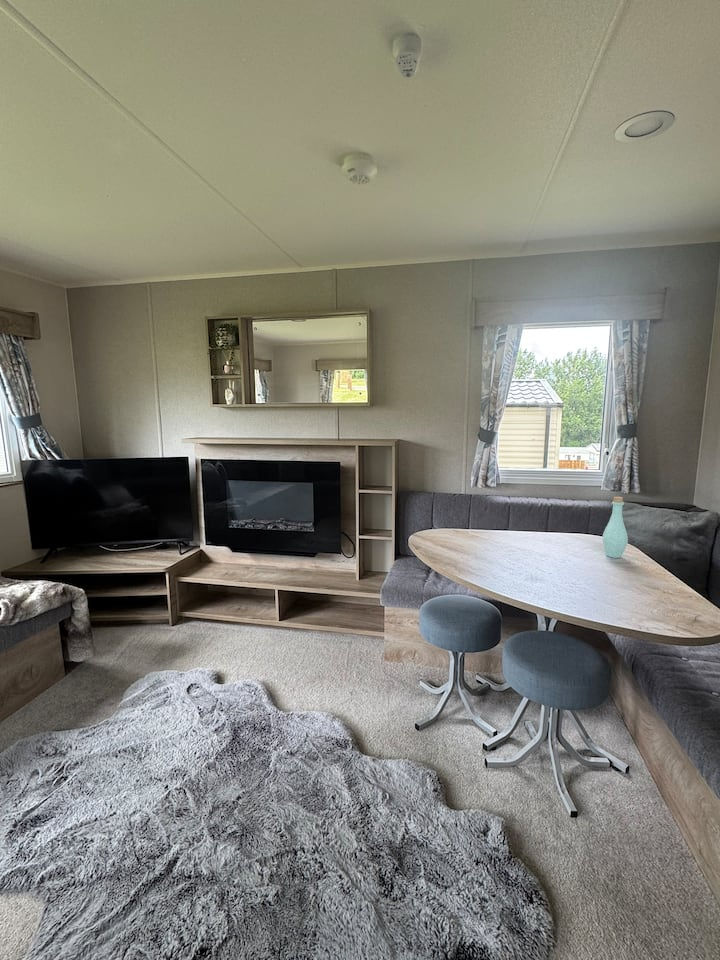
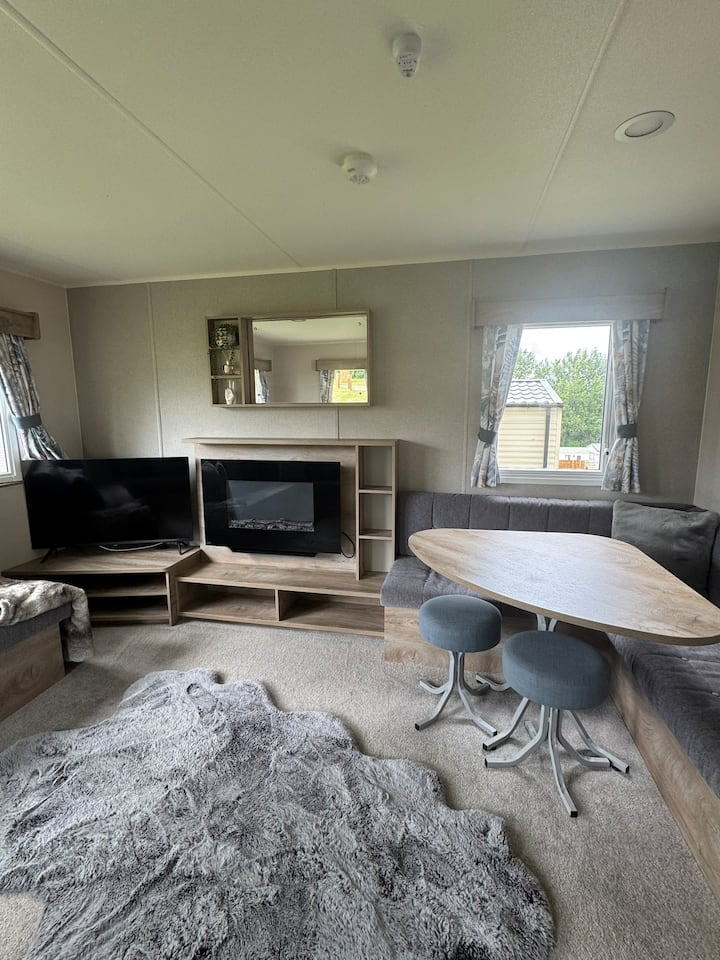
- bottle (615, 526)
